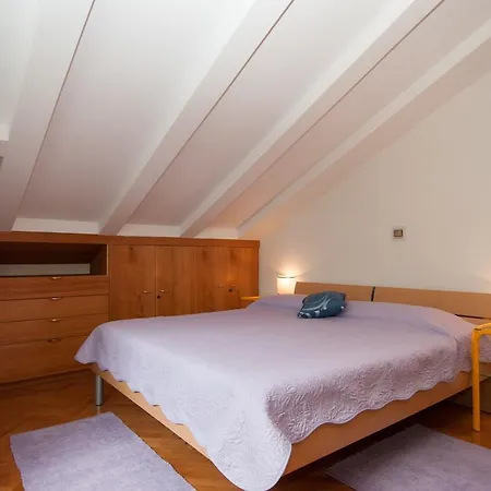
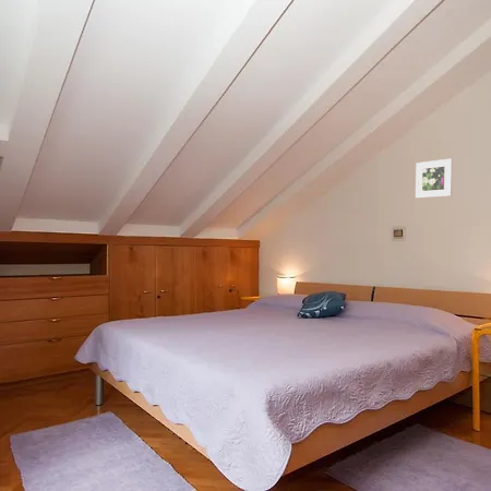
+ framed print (433, 179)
